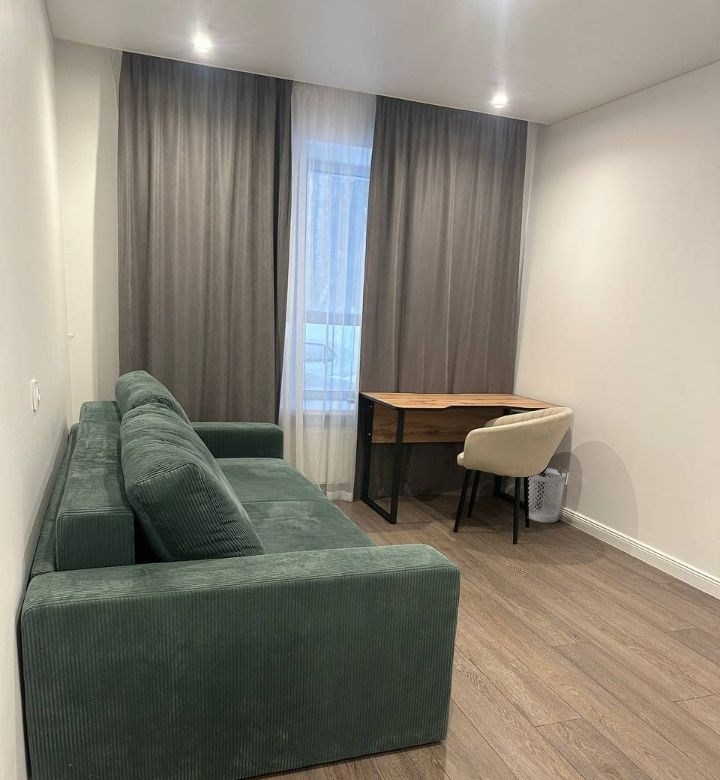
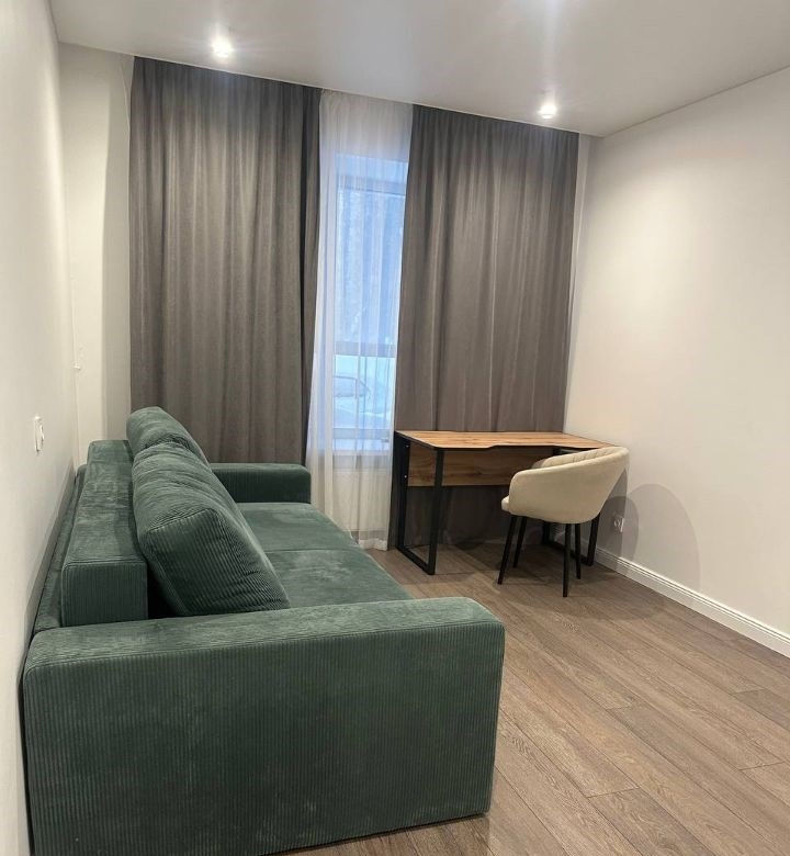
- wastebasket (544, 495)
